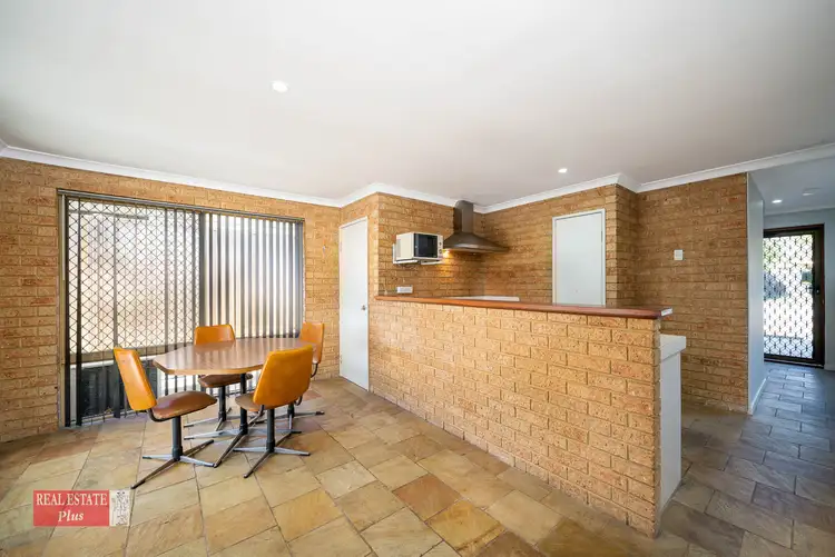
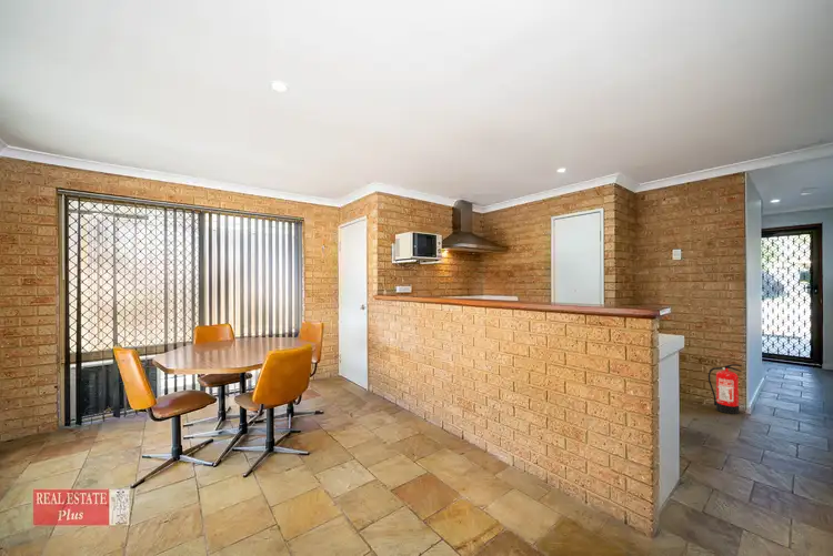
+ fire extinguisher (724, 386)
